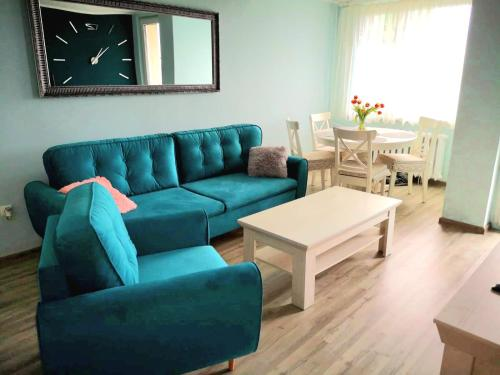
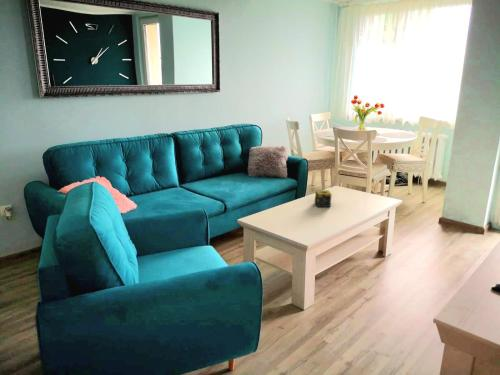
+ candle (322, 198)
